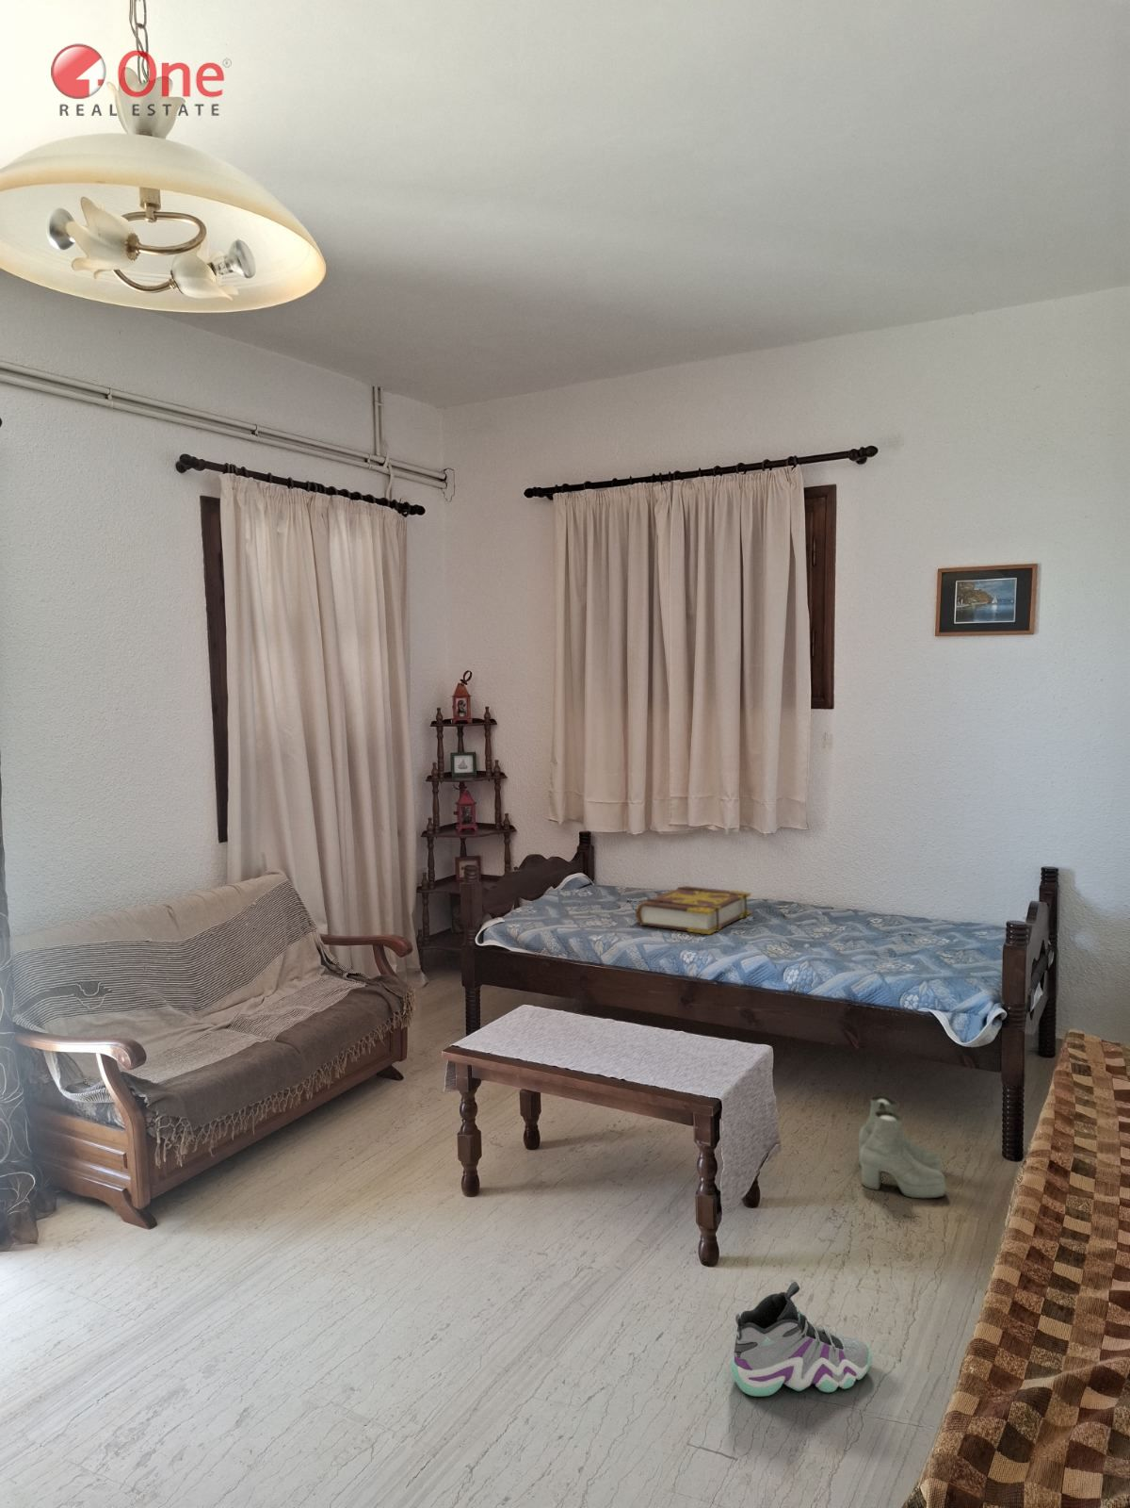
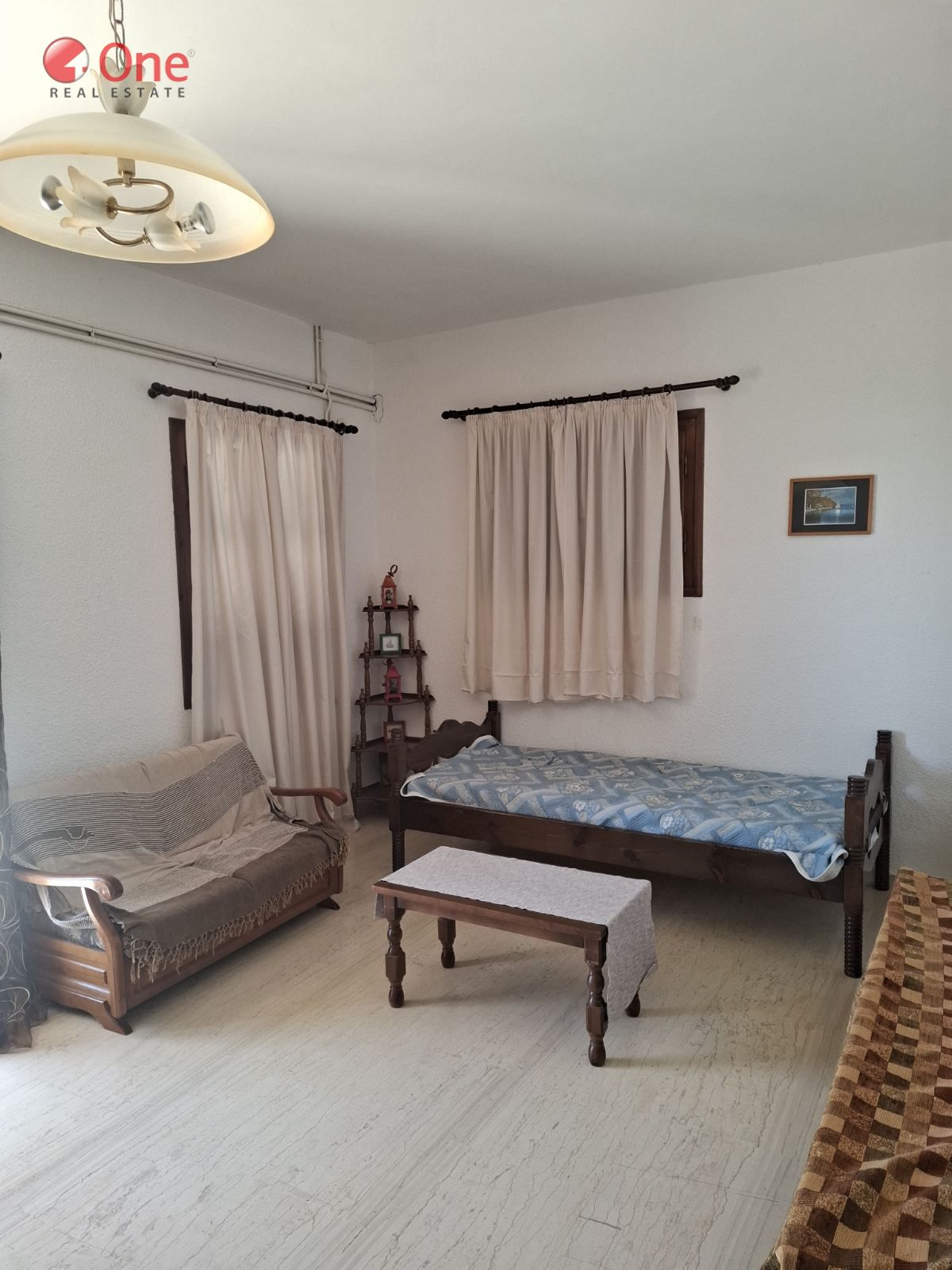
- boots (900, 1143)
- sneaker (804, 1330)
- book (694, 907)
